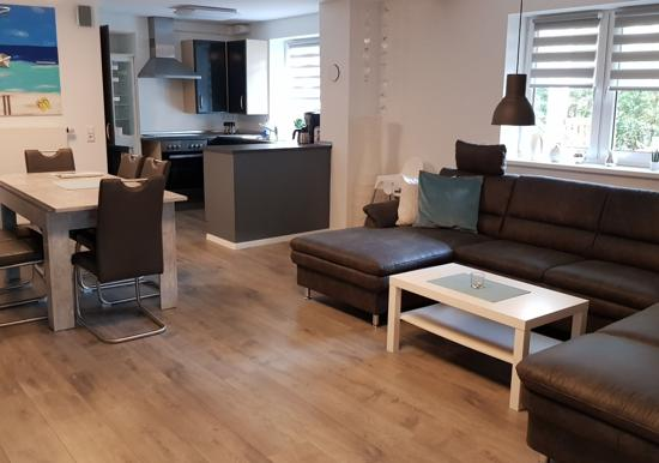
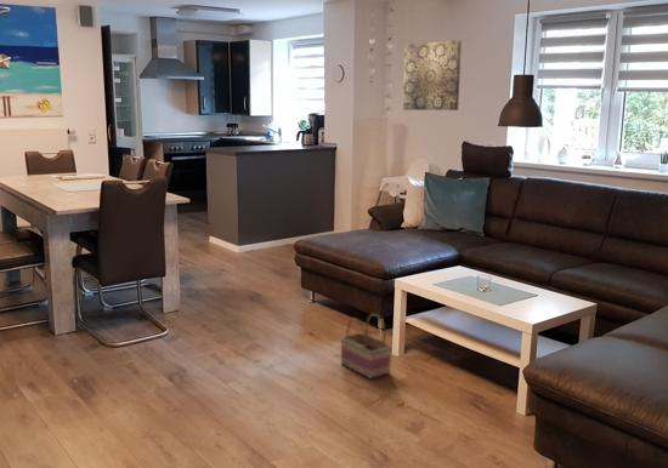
+ wall art (430, 76)
+ basket (364, 342)
